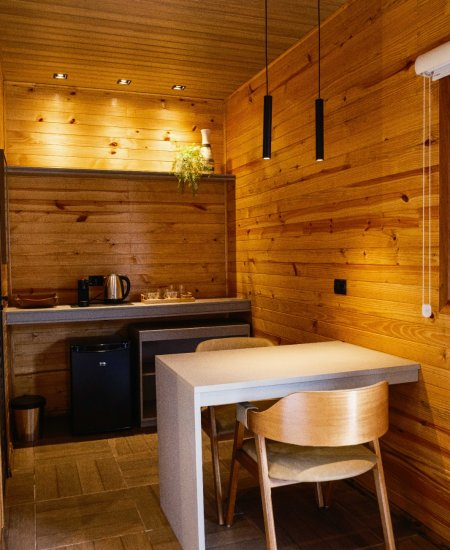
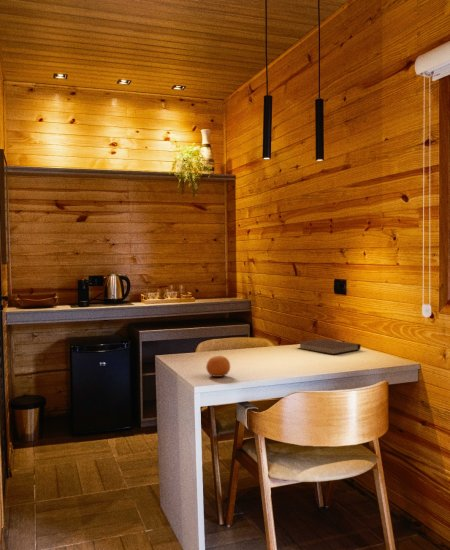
+ fruit (218, 366)
+ notebook (328, 346)
